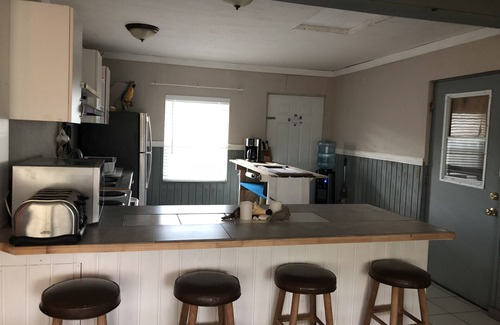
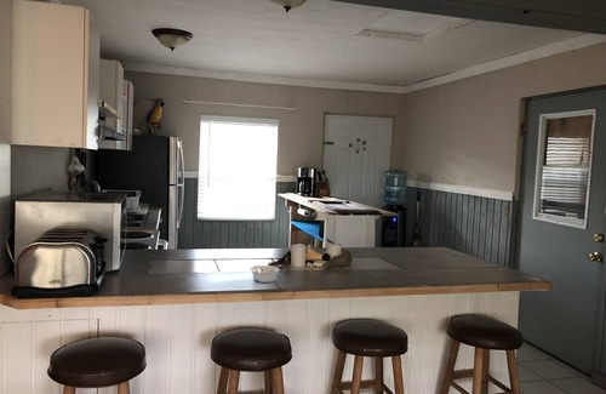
+ legume (263, 273)
